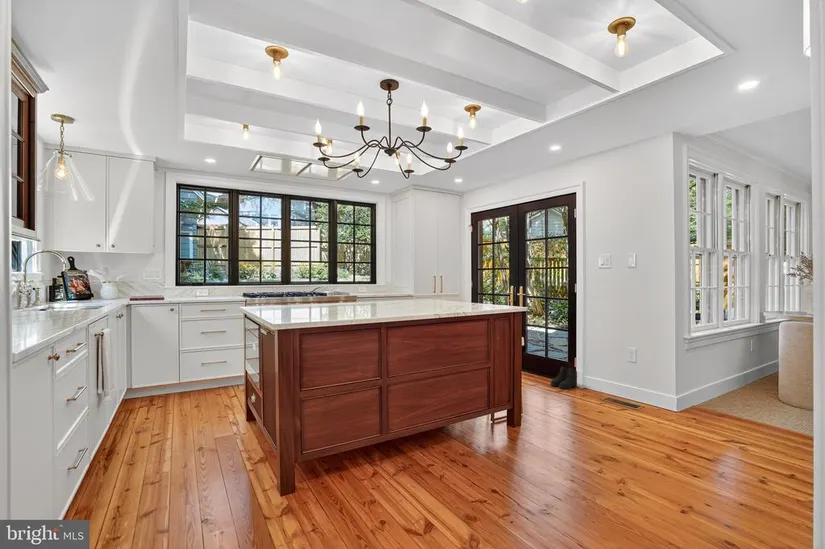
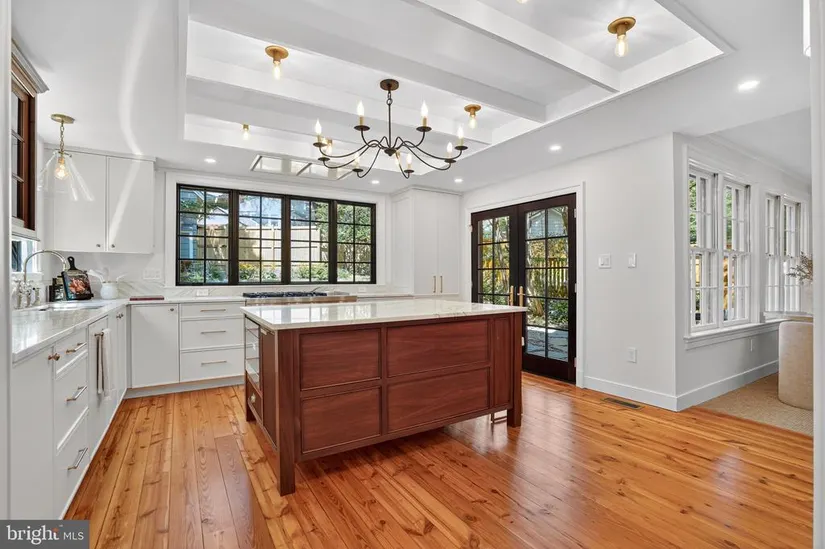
- boots (564, 376)
